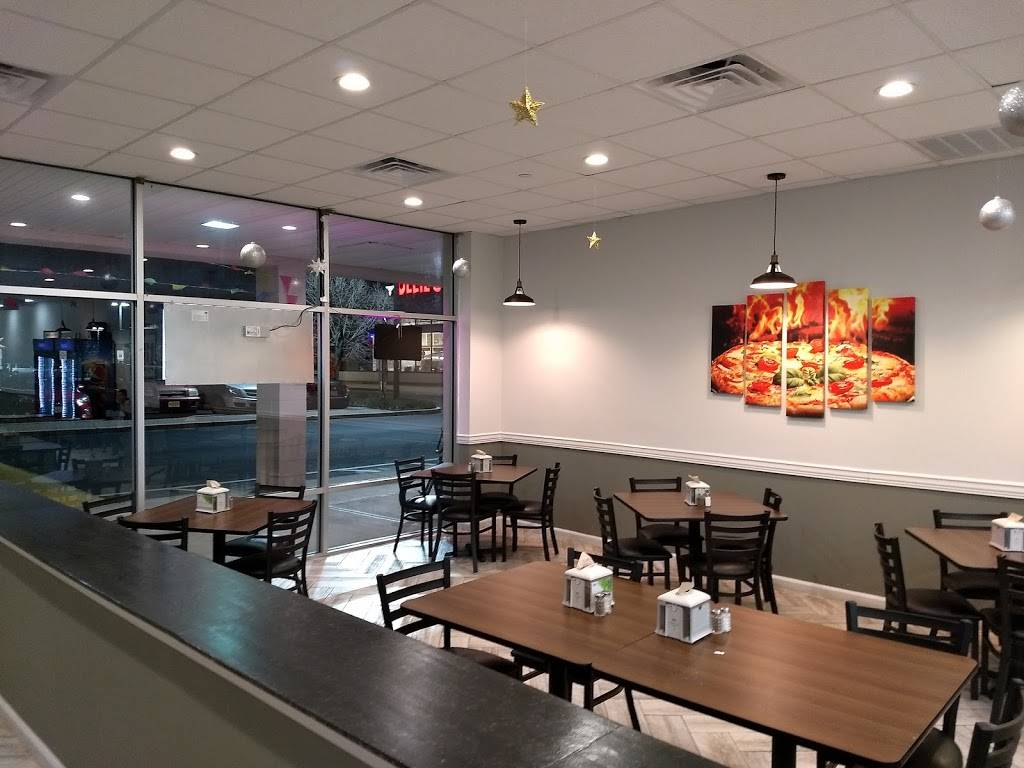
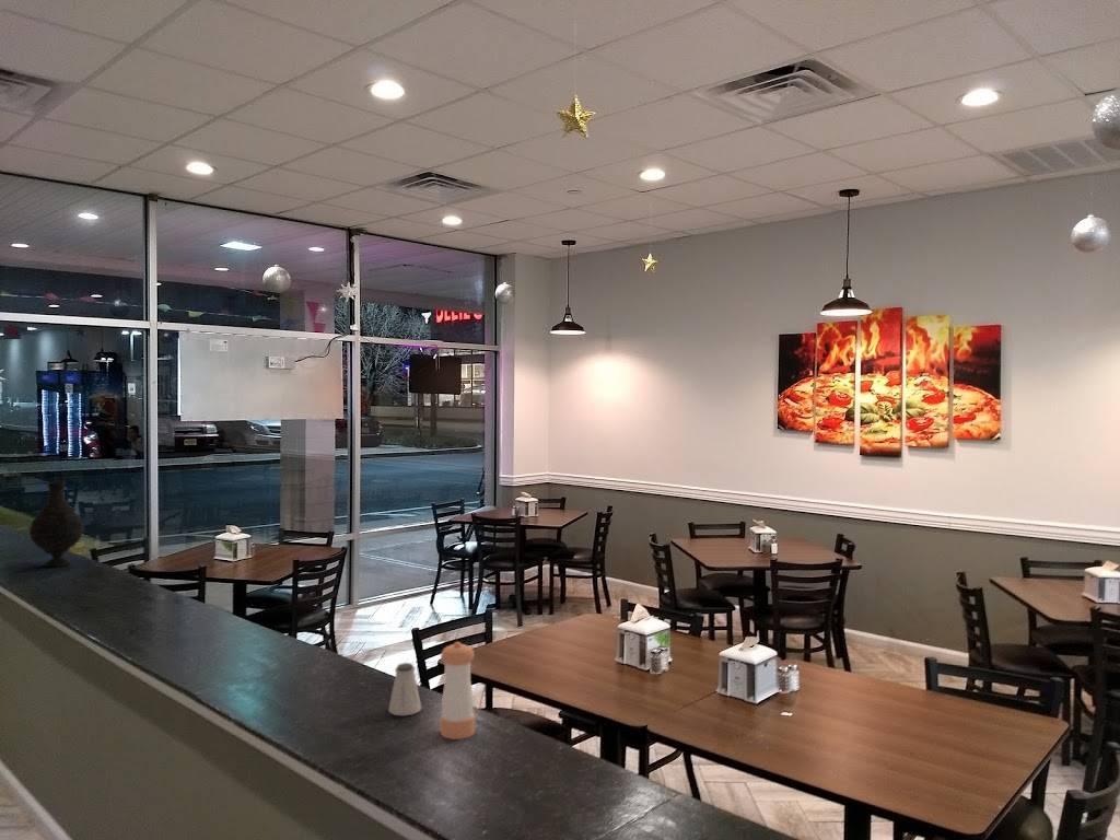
+ saltshaker (405, 687)
+ pepper shaker (457, 687)
+ vase (57, 523)
